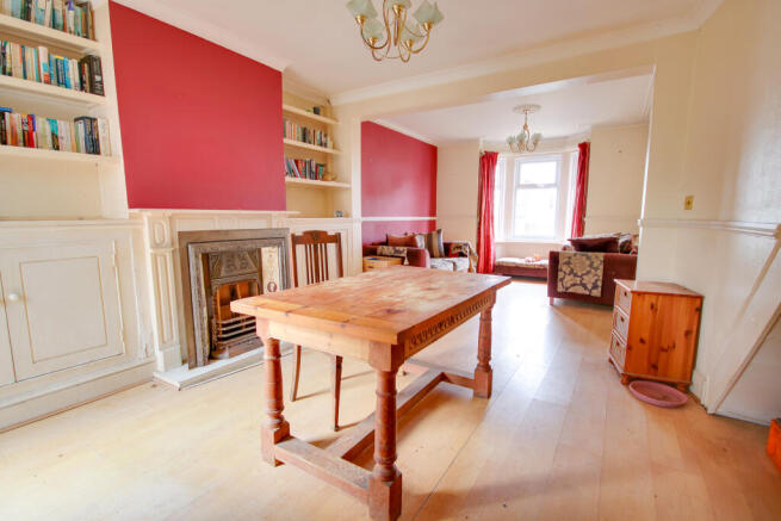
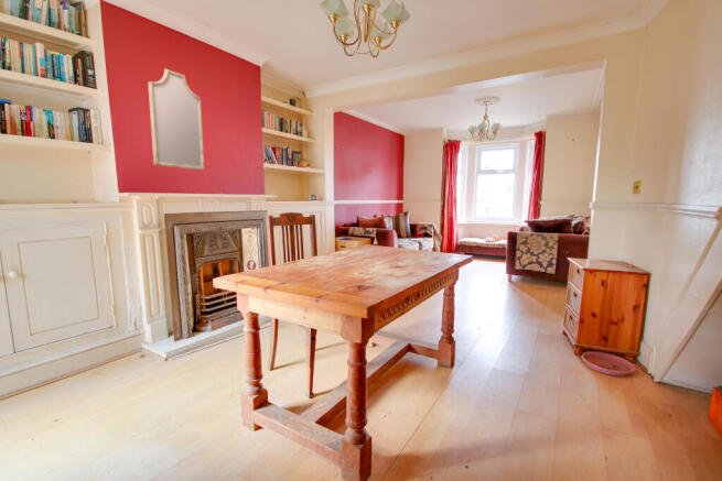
+ home mirror (177, 120)
